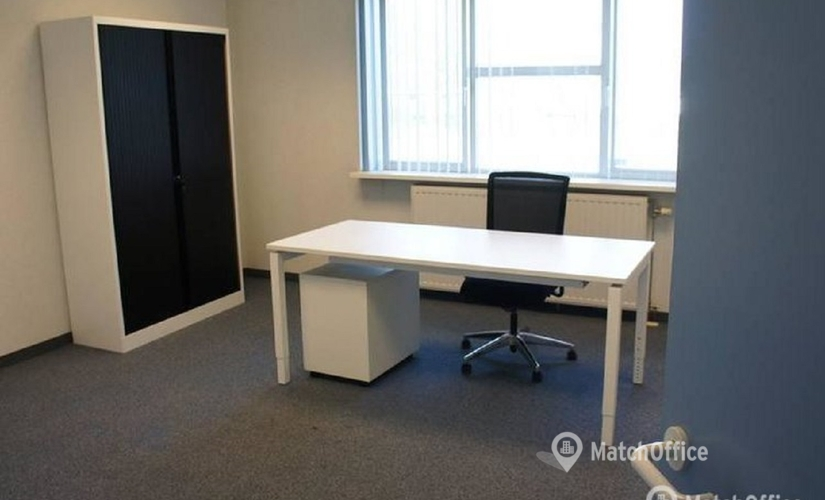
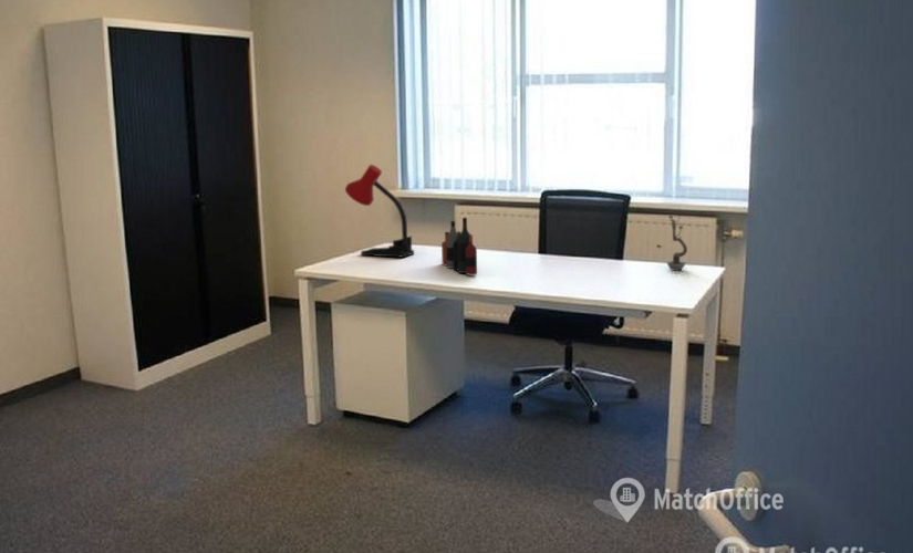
+ plant (673, 239)
+ desk lamp (372, 201)
+ bottle collection (458, 242)
